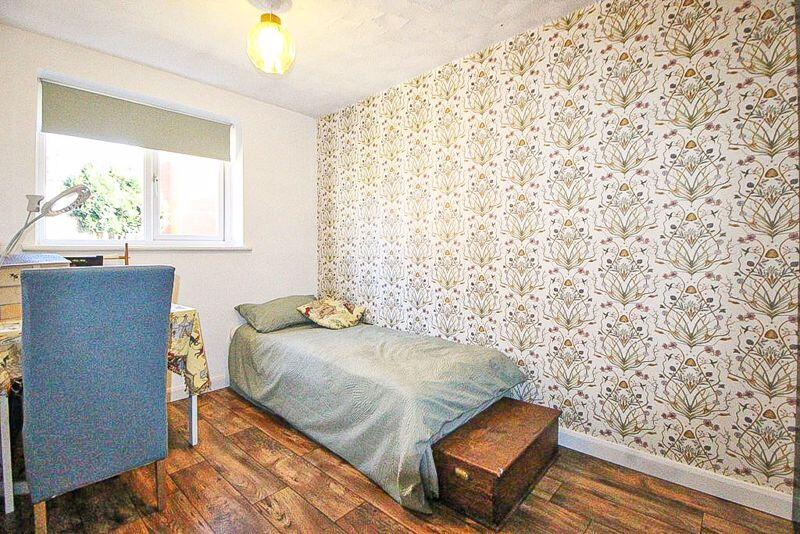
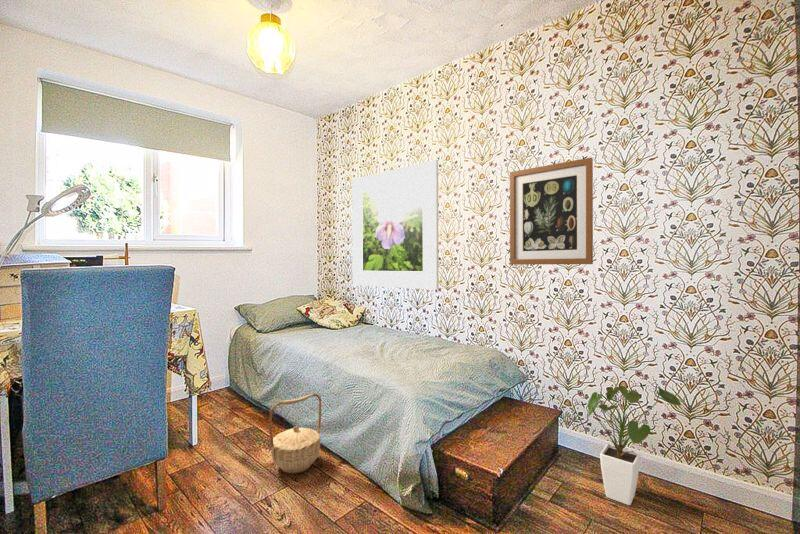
+ house plant (633, 443)
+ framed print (390, 229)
+ wall art (548, 215)
+ basket (296, 430)
